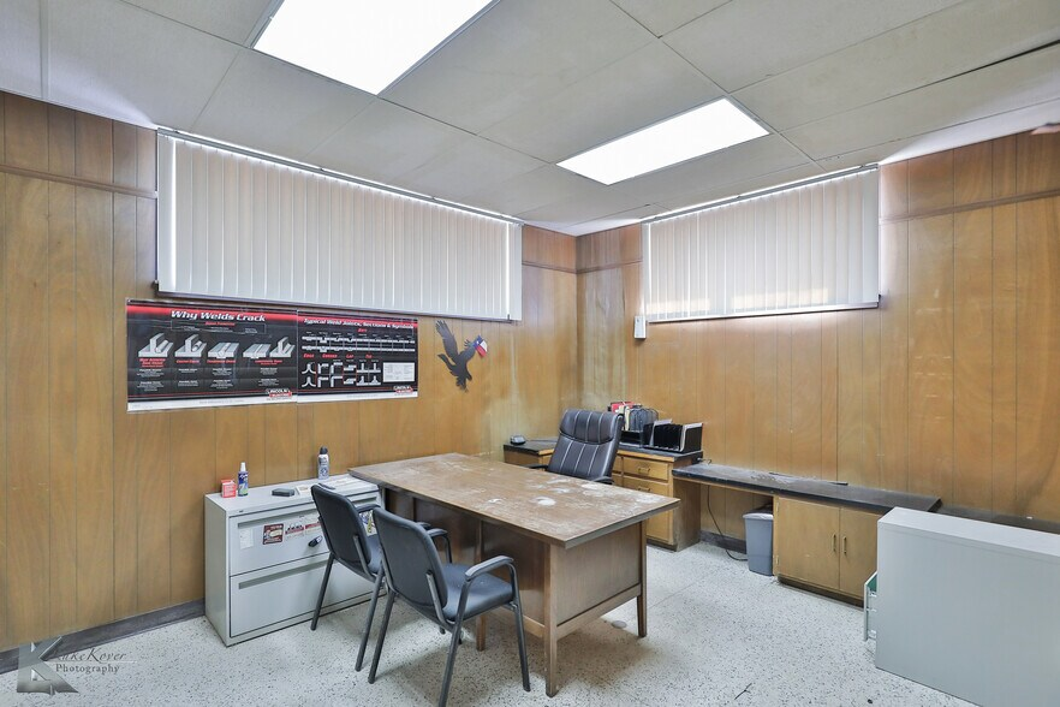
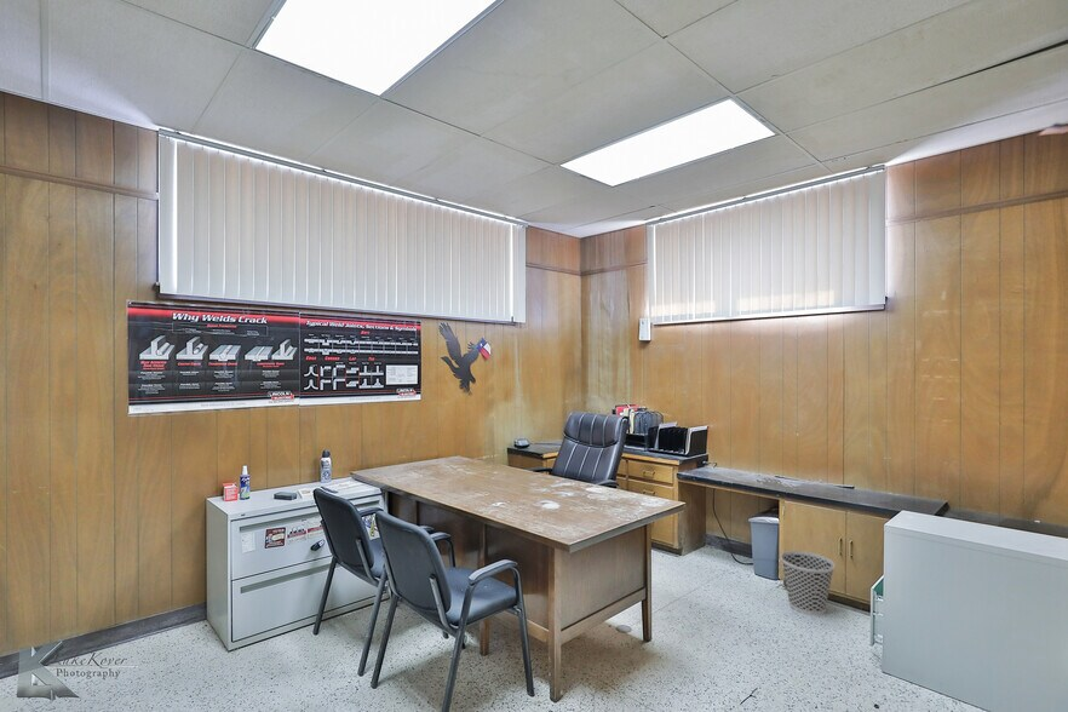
+ wastebasket (806, 584)
